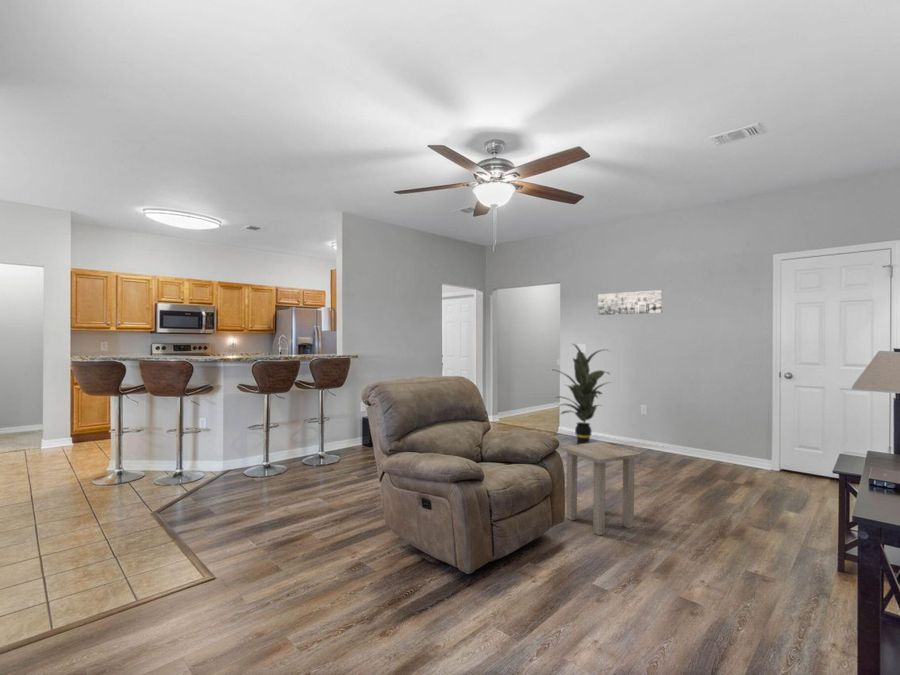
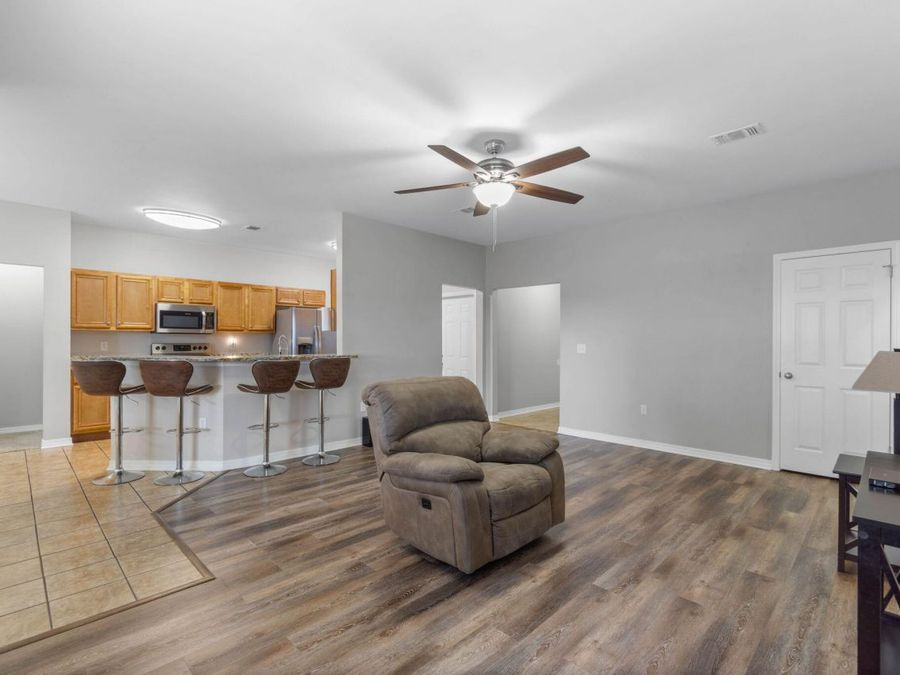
- side table (599, 486)
- wall art (628, 303)
- indoor plant (581, 393)
